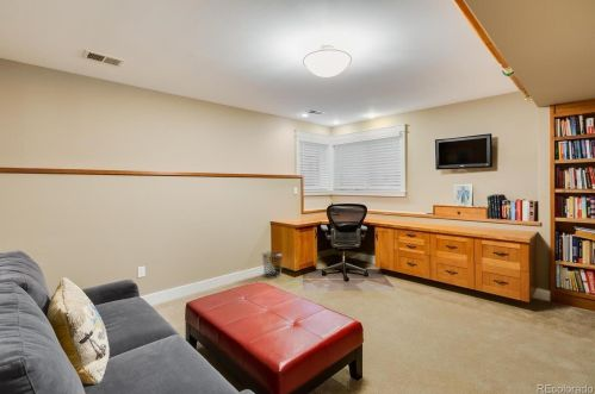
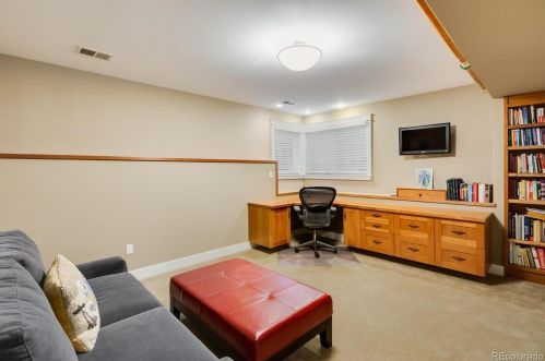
- waste bin (272, 263)
